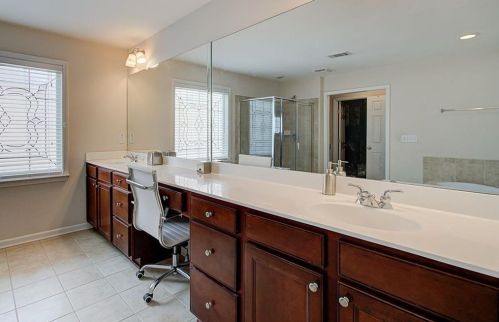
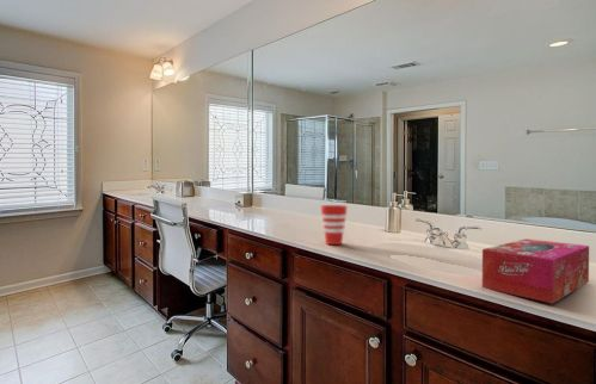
+ cup (333, 224)
+ tissue box (536, 266)
